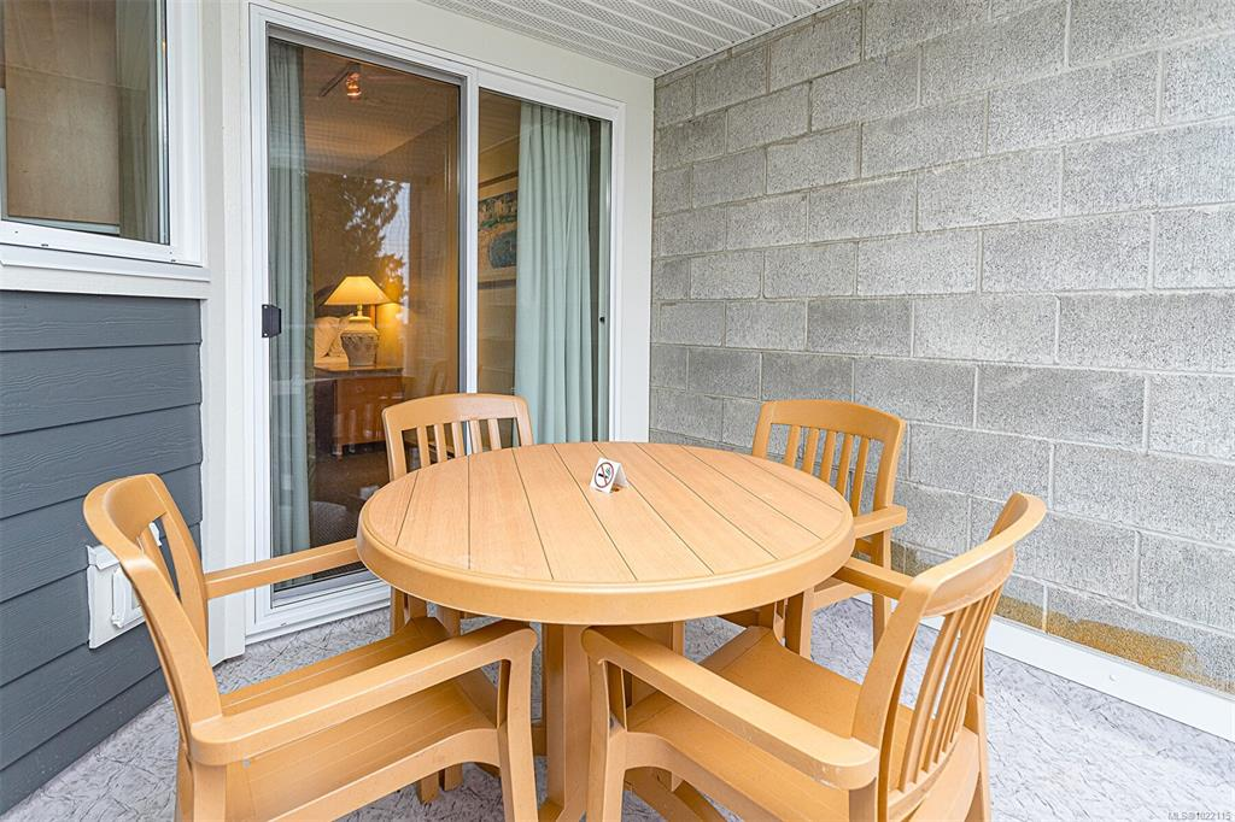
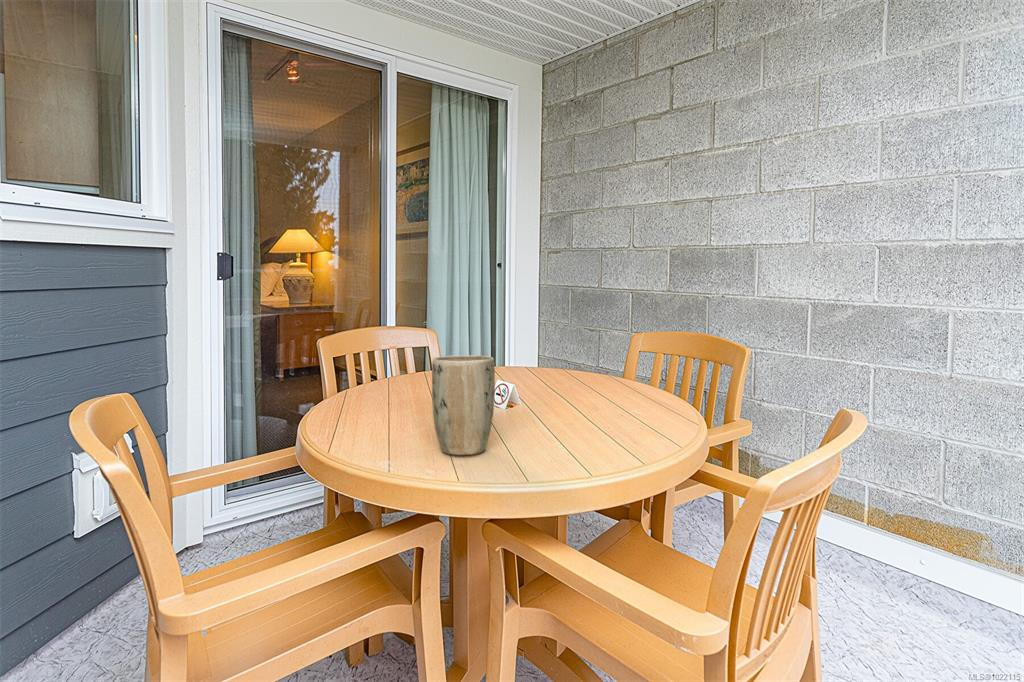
+ plant pot (463, 404)
